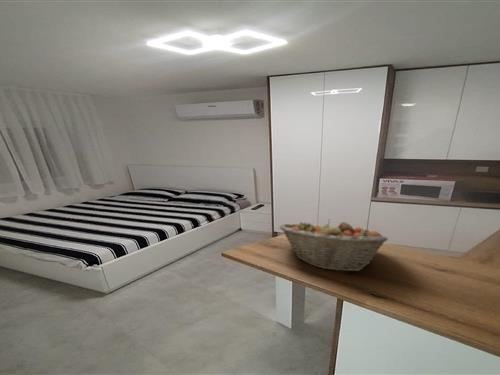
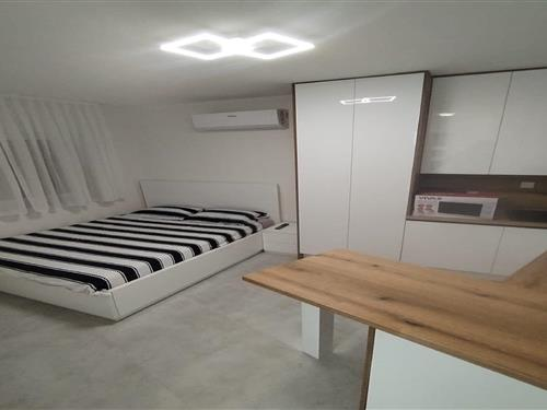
- fruit basket (329, 238)
